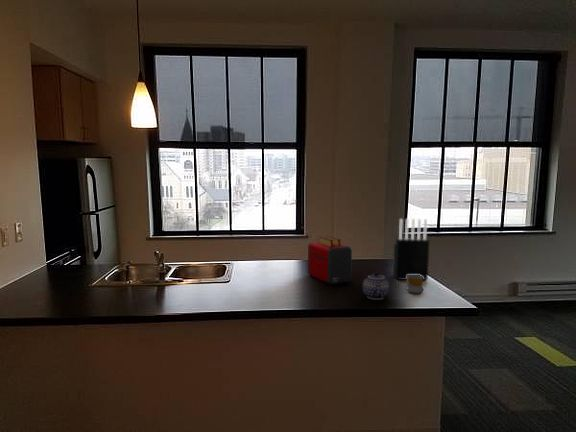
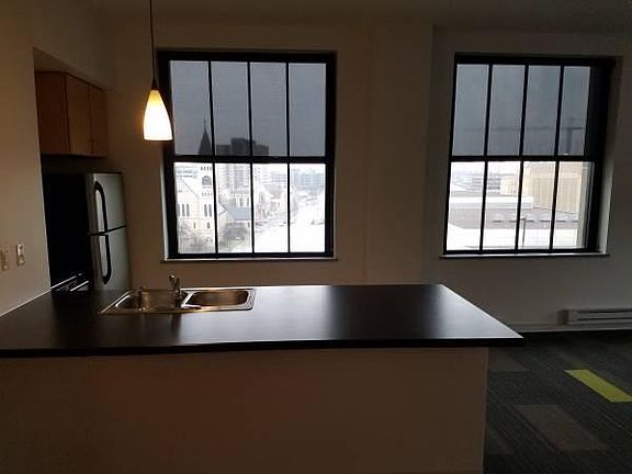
- teapot (375, 284)
- knife block (410, 247)
- toaster (328, 258)
- mug (412, 283)
